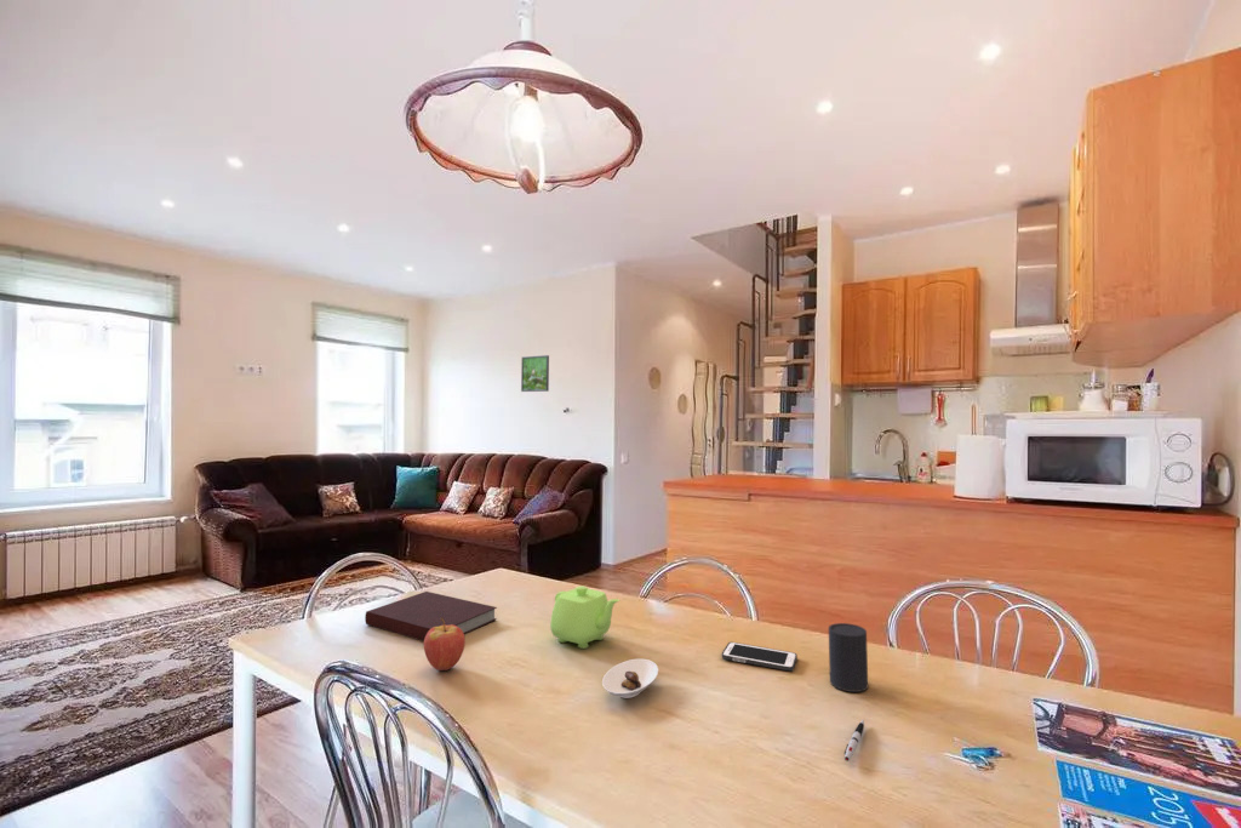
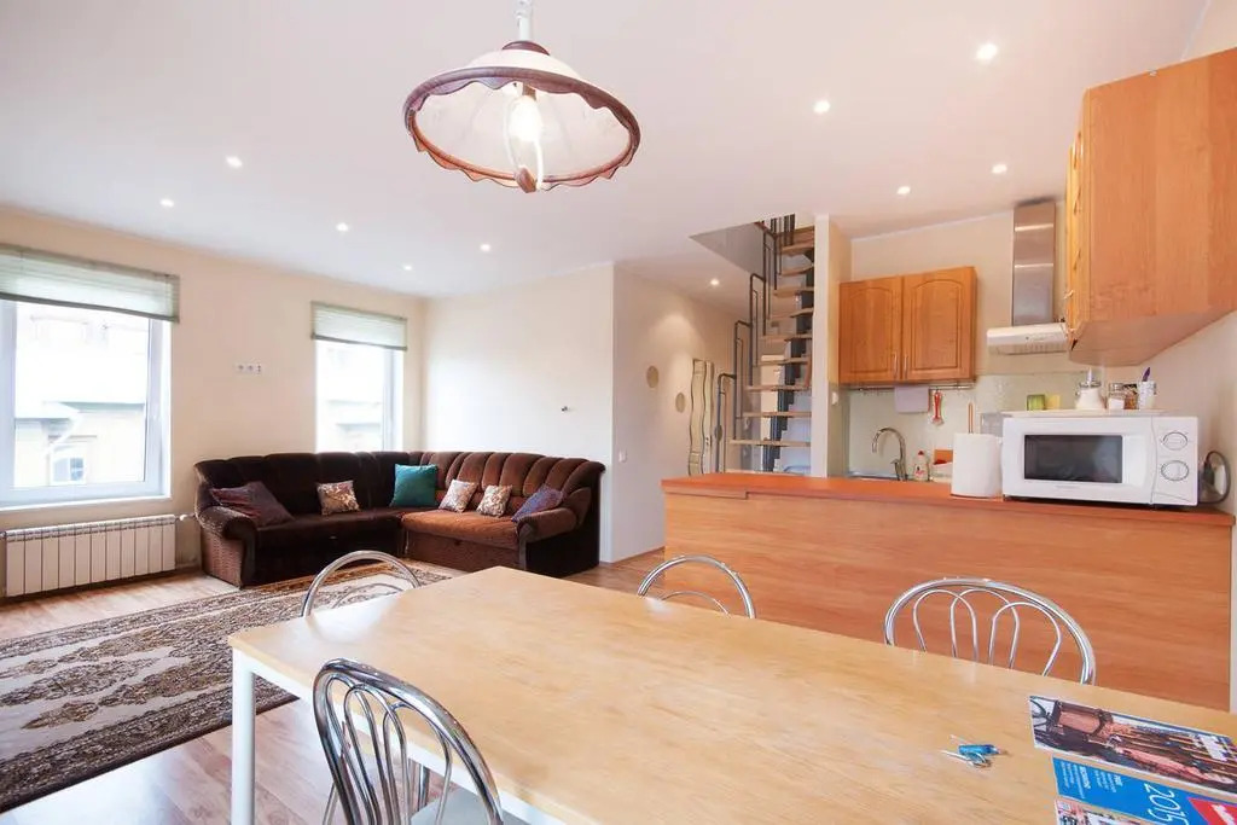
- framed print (534, 373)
- fruit (444, 643)
- pen (854, 737)
- cup (847, 656)
- notebook (431, 615)
- saucer (630, 680)
- cell phone (759, 656)
- teapot (585, 613)
